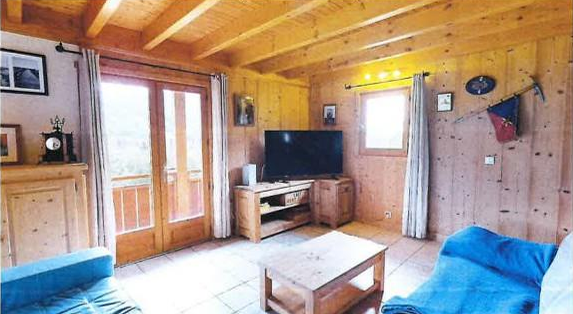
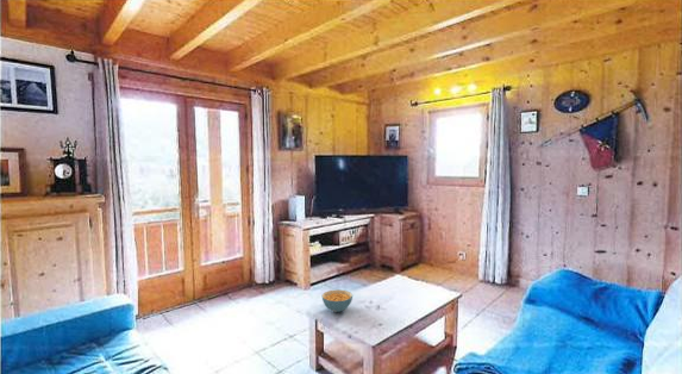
+ cereal bowl (337, 303)
